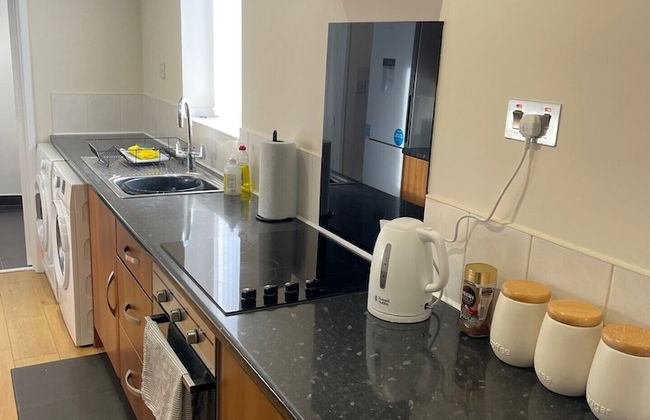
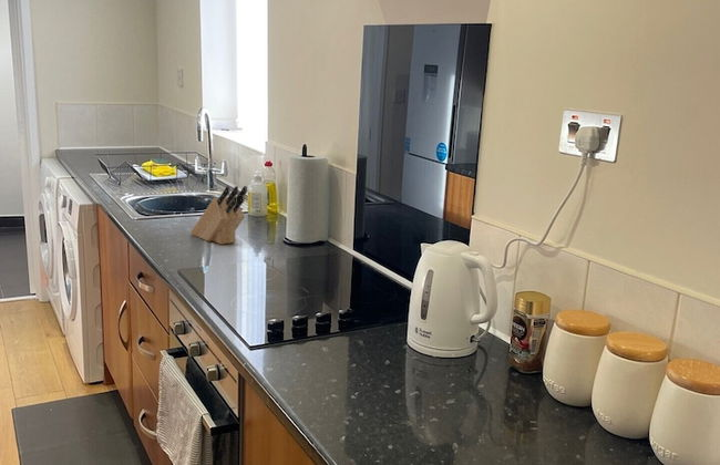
+ knife block (219, 210)
